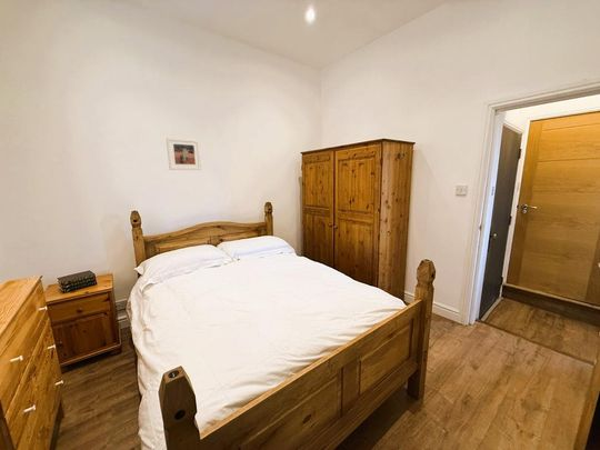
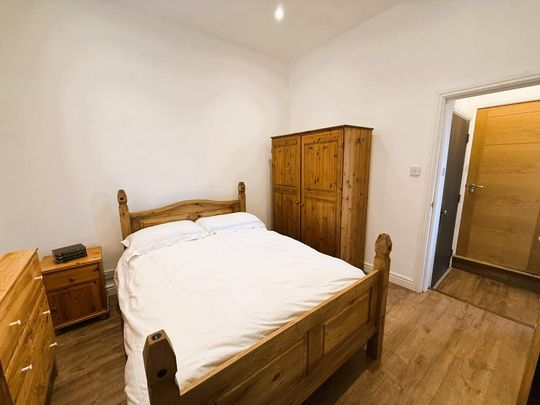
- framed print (184, 154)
